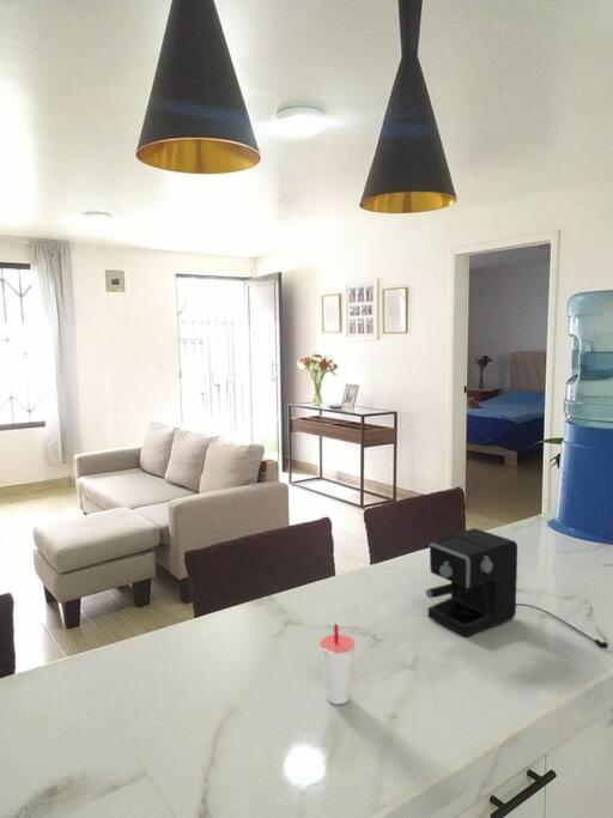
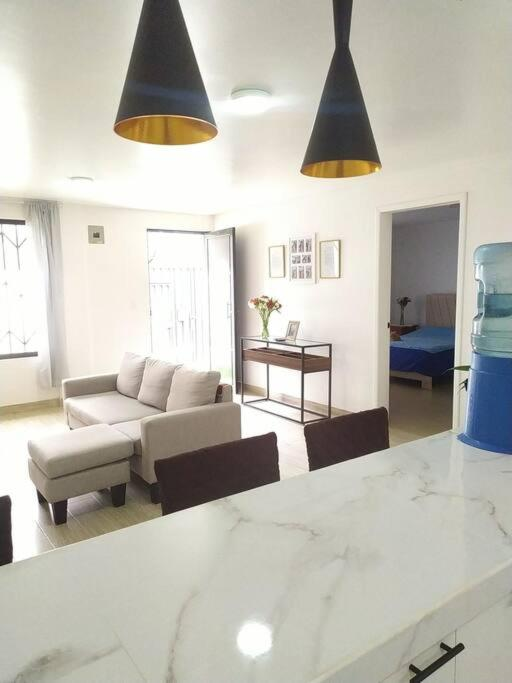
- cup (338, 661)
- coffee maker (510, 592)
